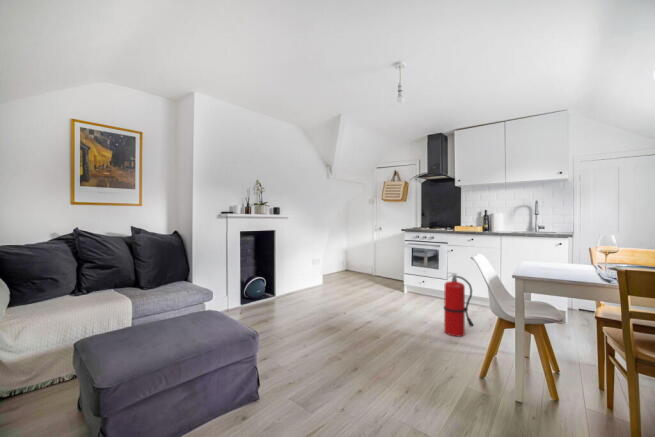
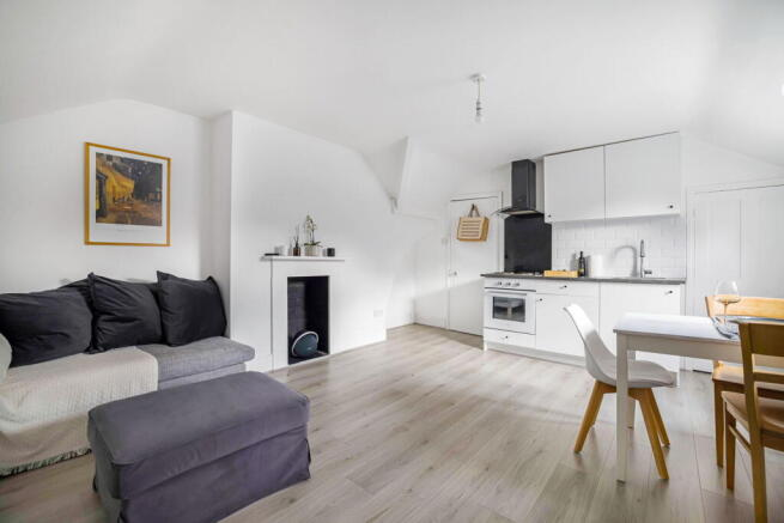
- fire extinguisher (458, 302)
